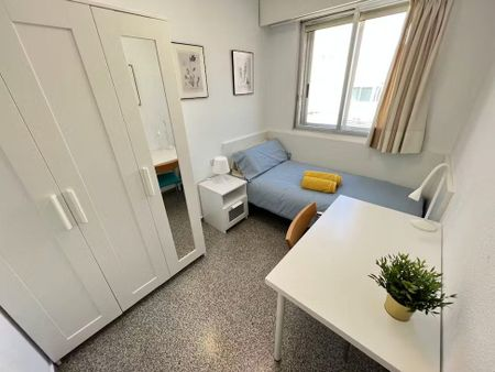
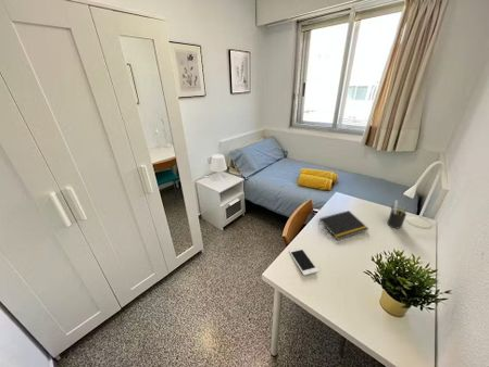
+ pen holder (397, 214)
+ notepad (343, 224)
+ cell phone (302, 260)
